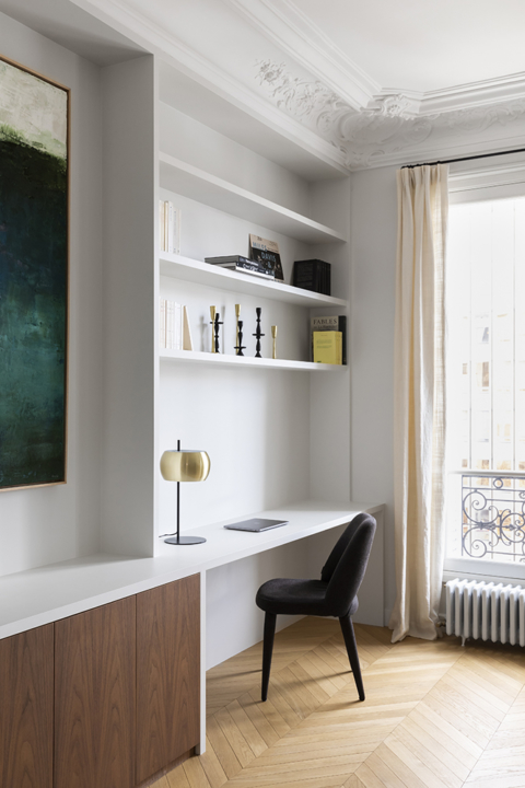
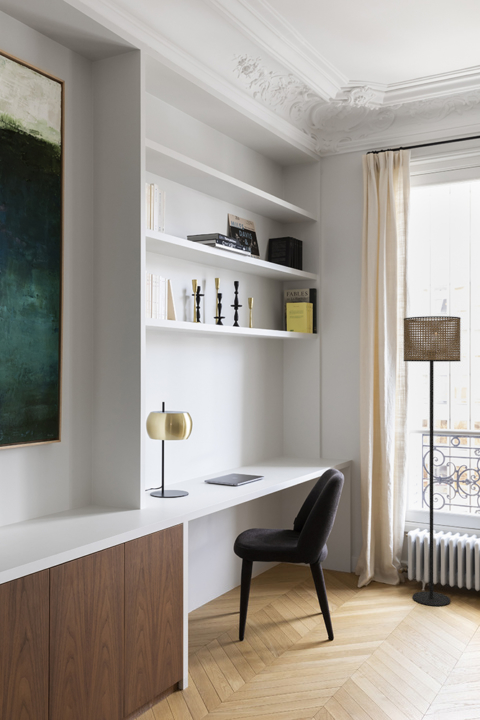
+ floor lamp (431, 458)
